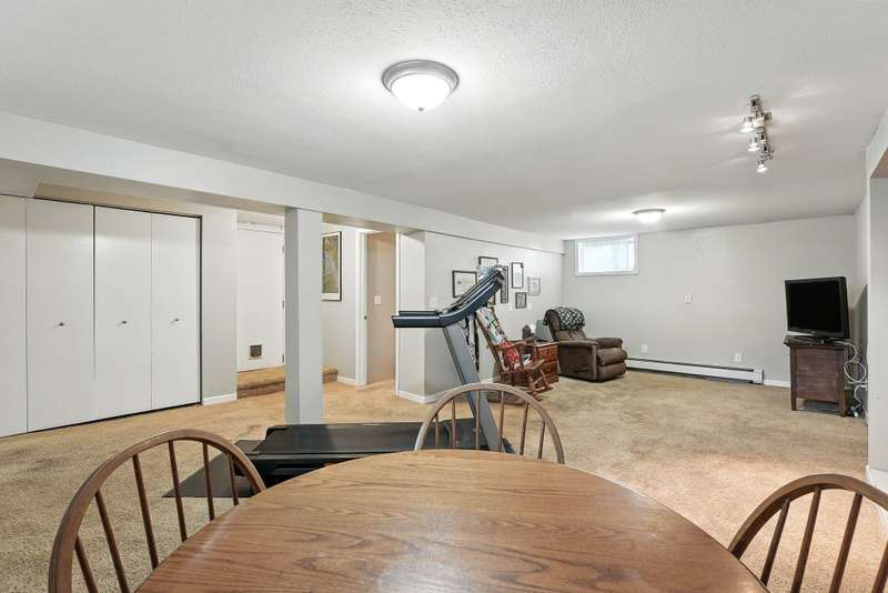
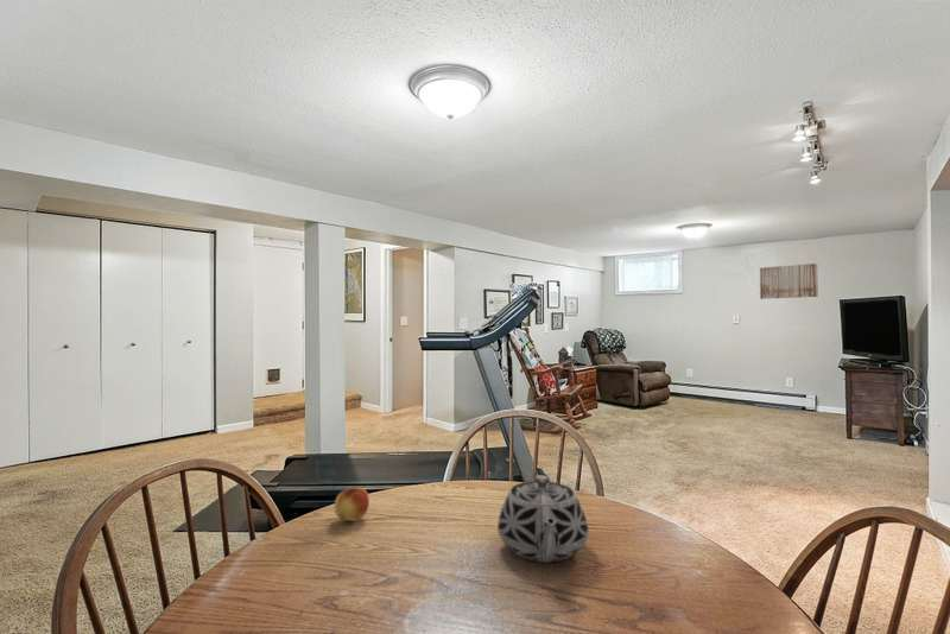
+ teapot (543, 514)
+ wall art (787, 281)
+ fruit (352, 503)
